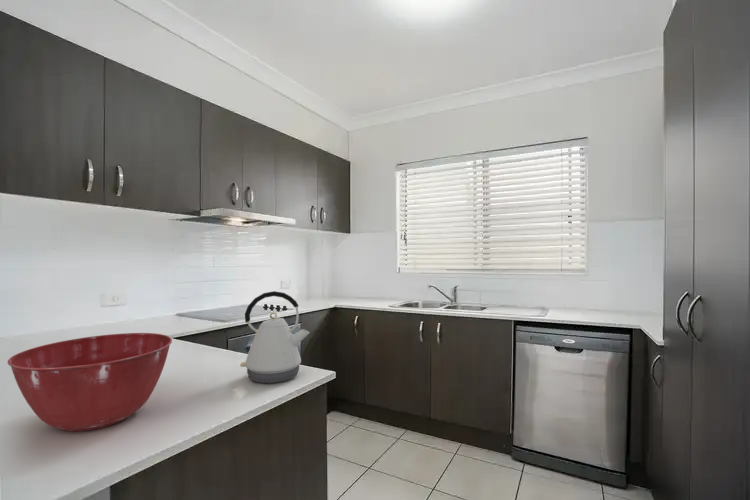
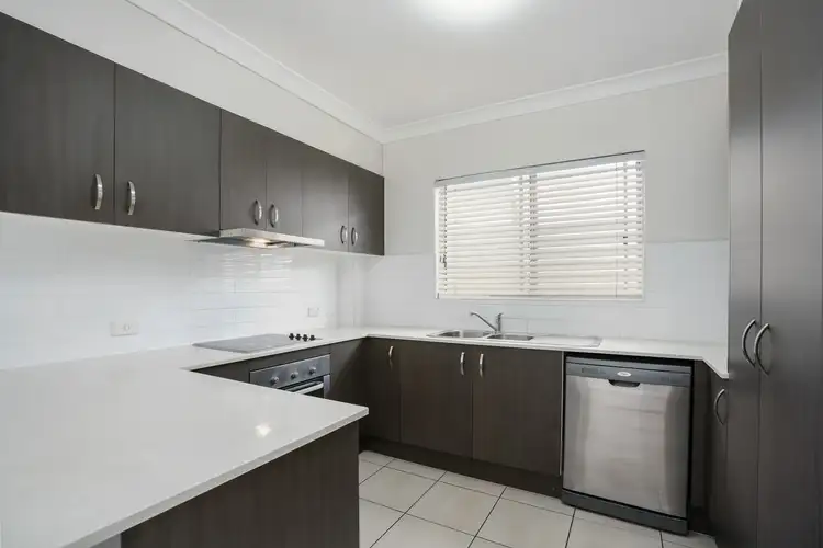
- kettle (275, 333)
- mixing bowl (97, 381)
